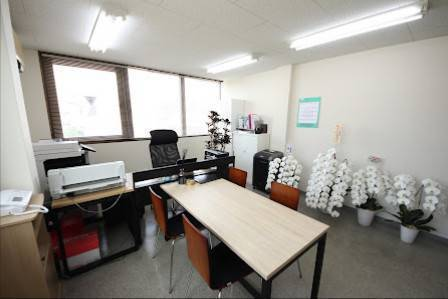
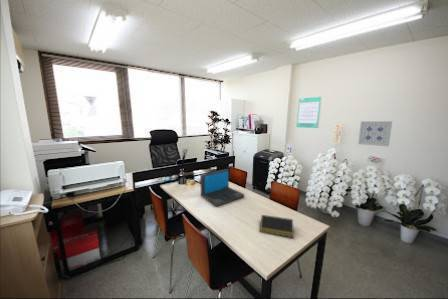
+ notepad (276, 225)
+ wall art (374, 133)
+ laptop (222, 185)
